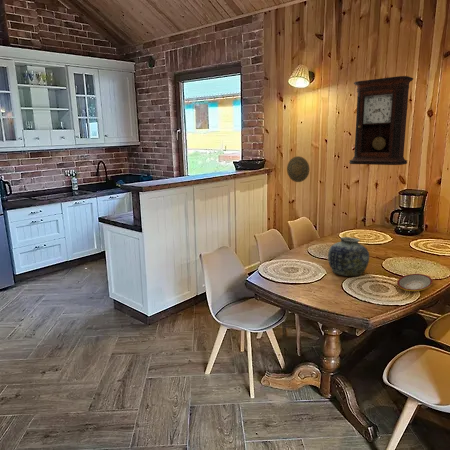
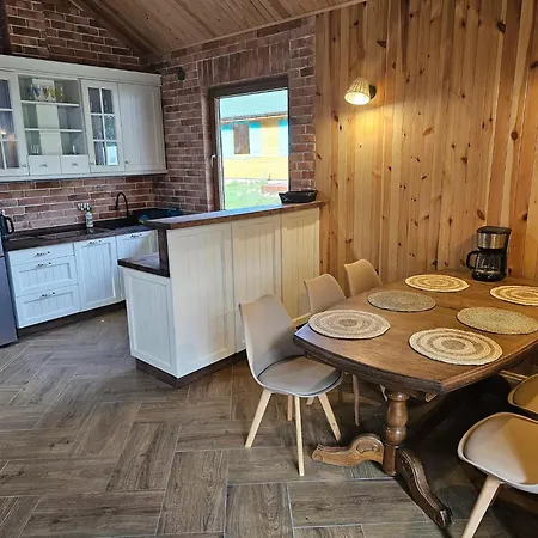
- plate (414, 283)
- vase (348, 255)
- decorative plate (297, 169)
- pendulum clock (378, 122)
